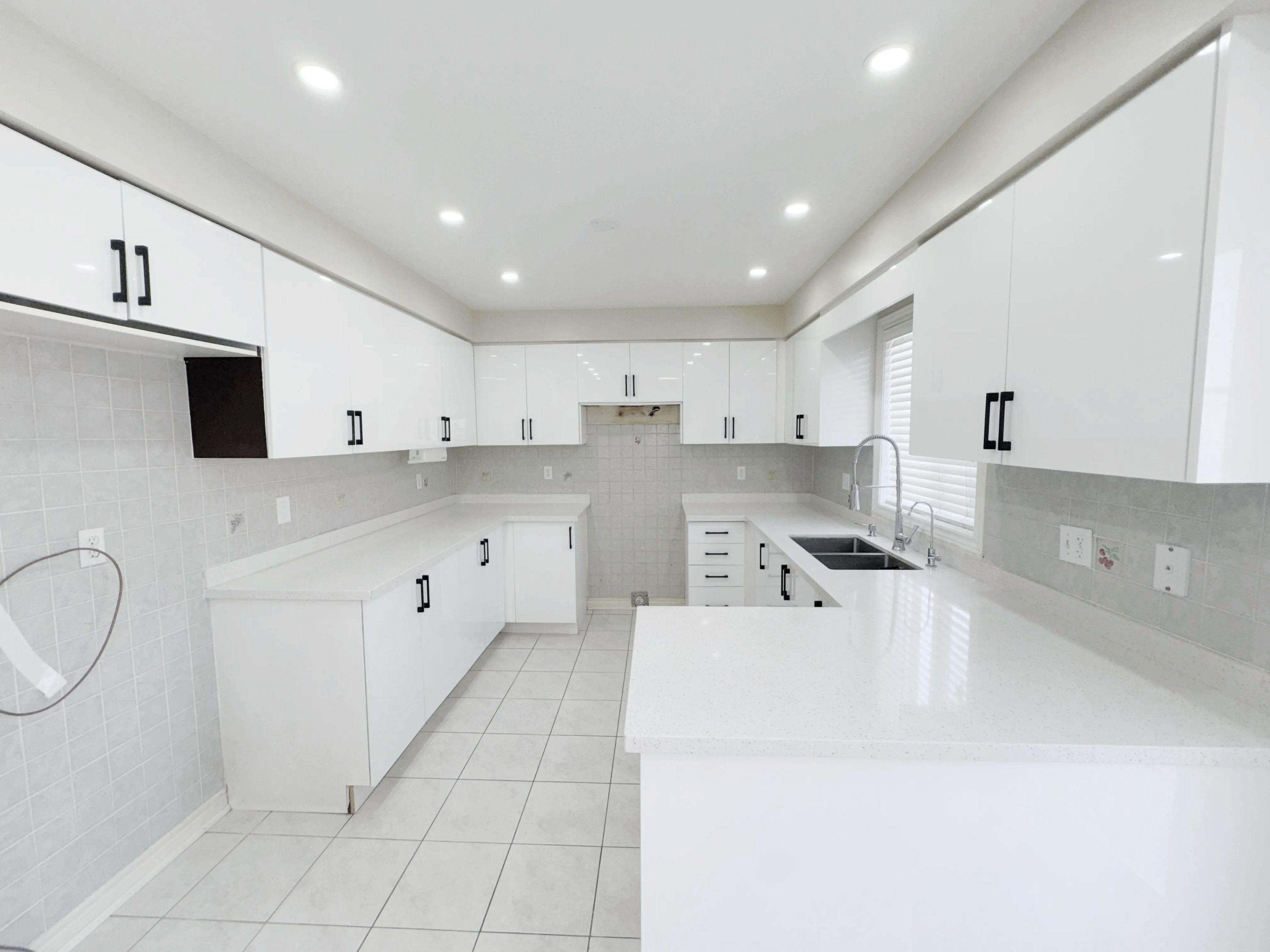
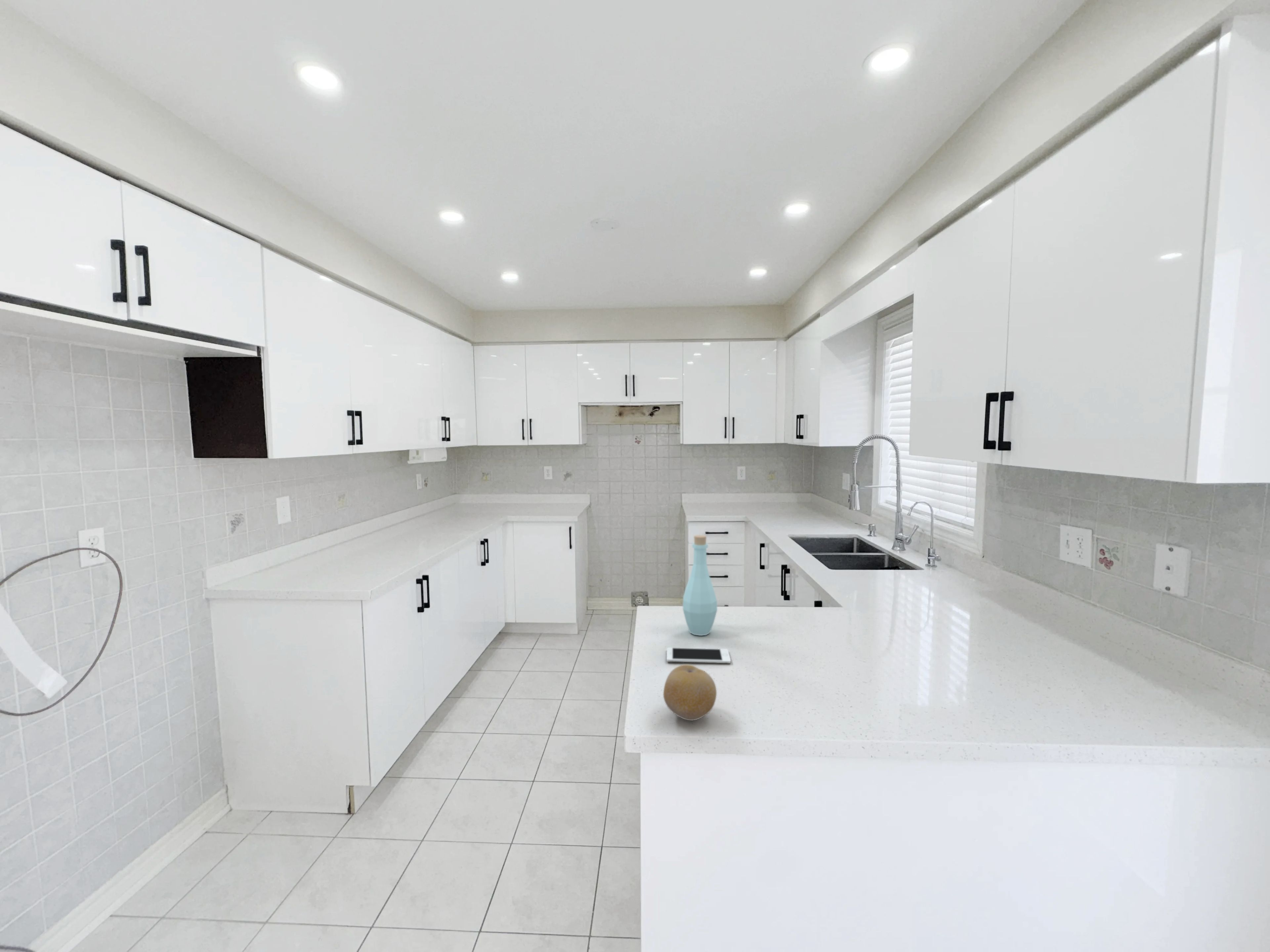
+ cell phone (698, 655)
+ fruit (689, 693)
+ bottle (700, 584)
